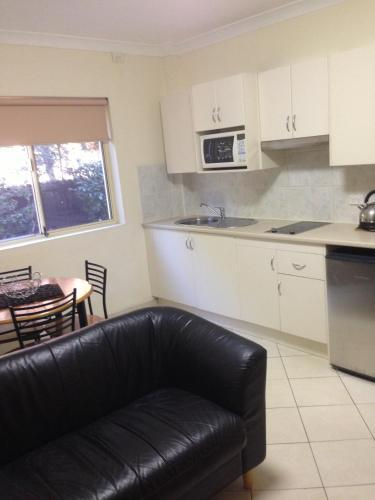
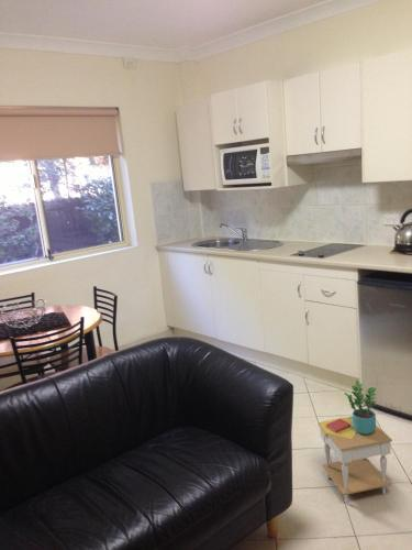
+ side table (353, 433)
